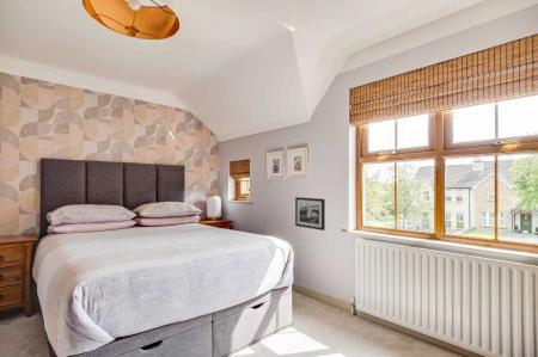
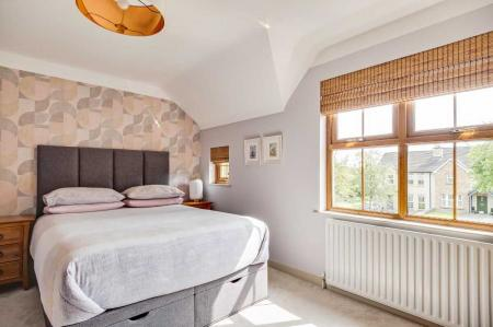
- picture frame (308, 213)
